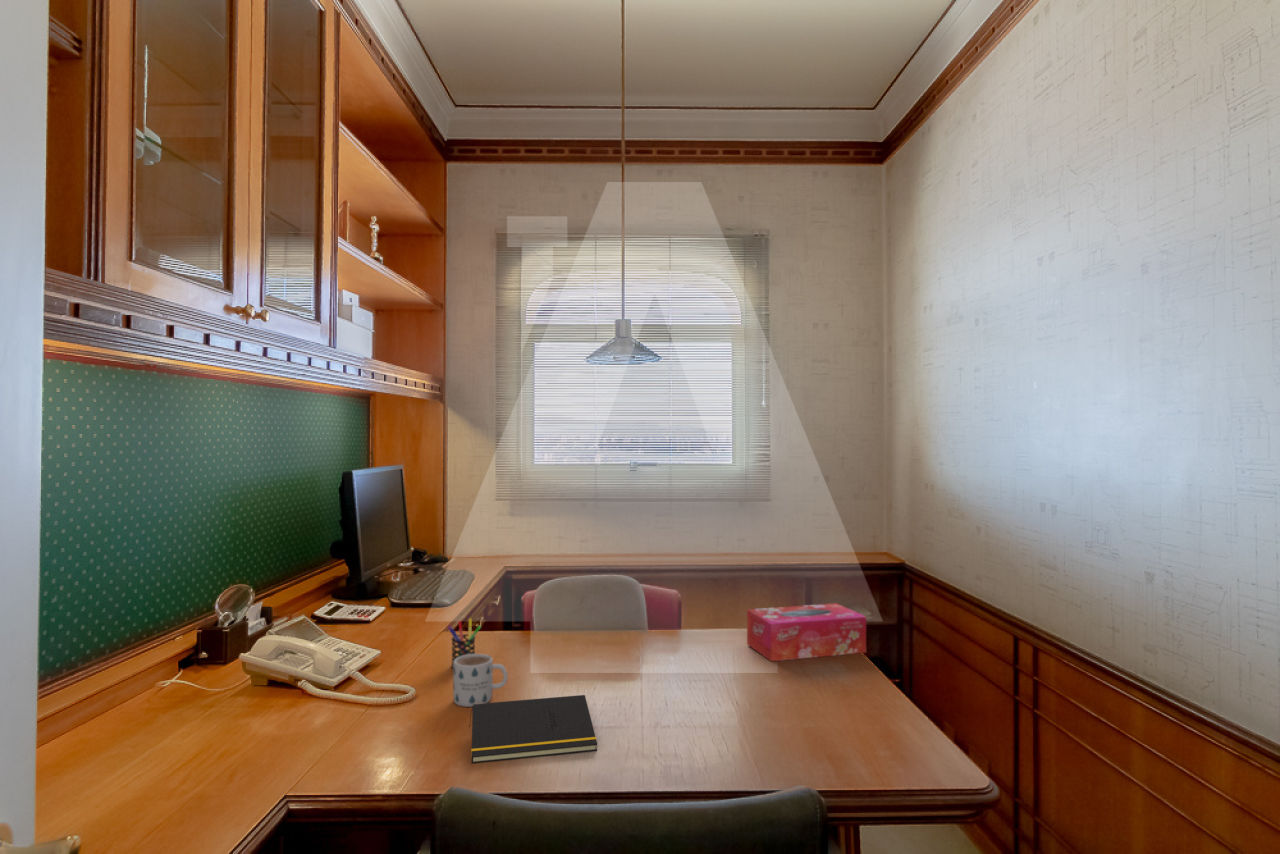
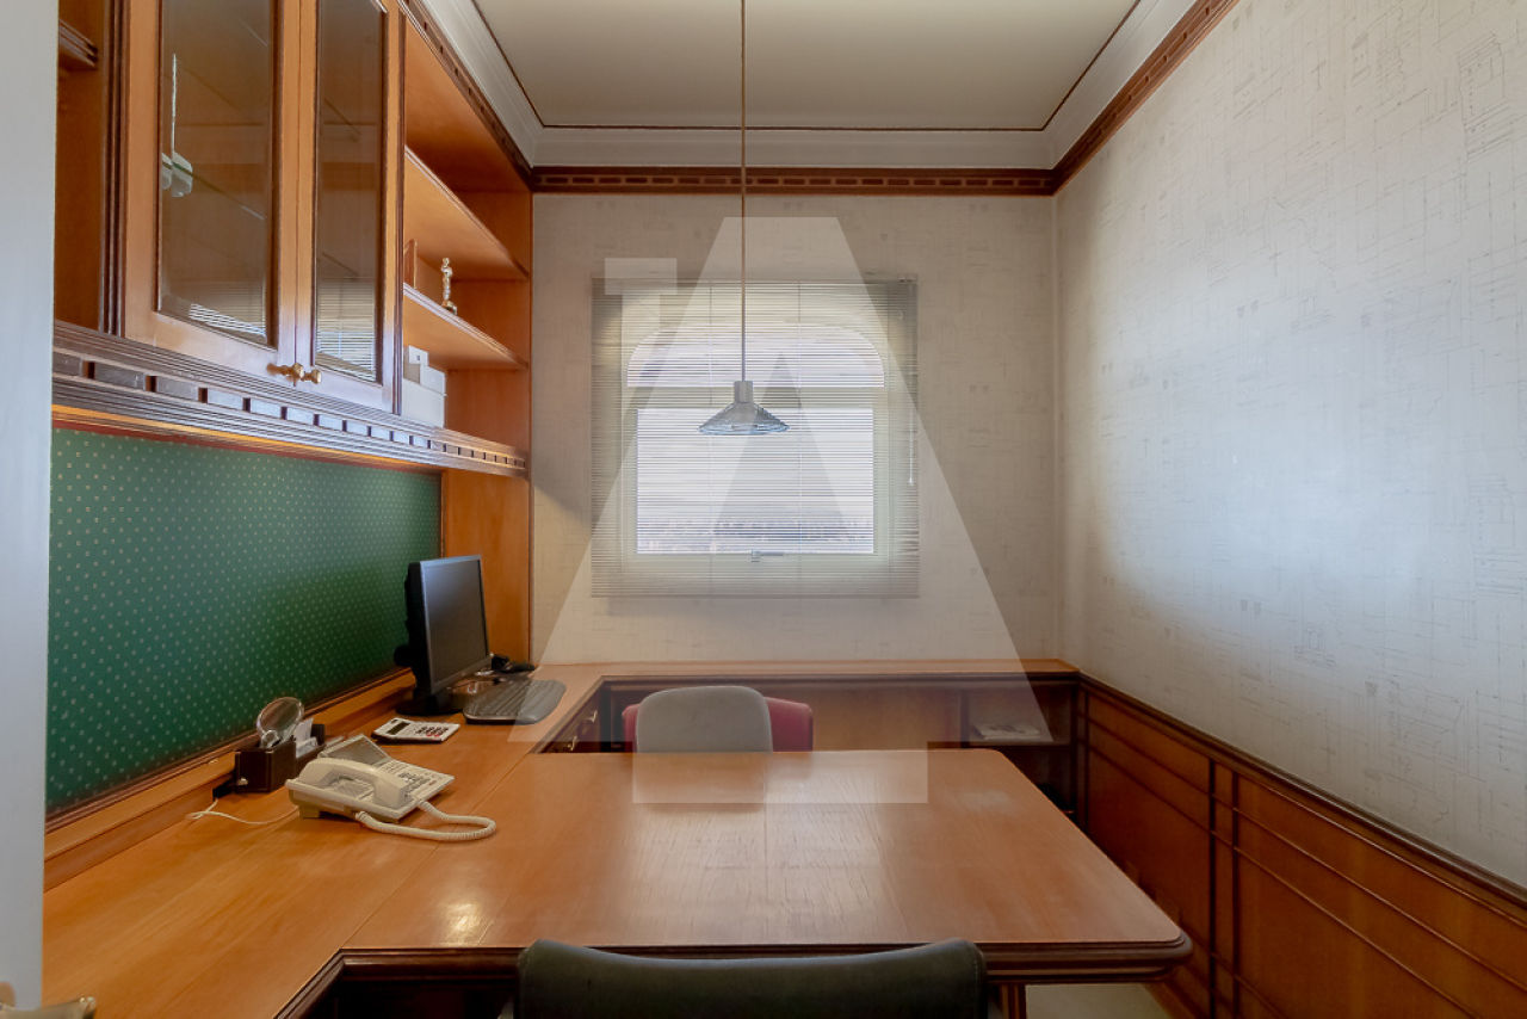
- pen holder (465, 641)
- tissue box (805, 630)
- notepad (532, 726)
- mug (480, 679)
